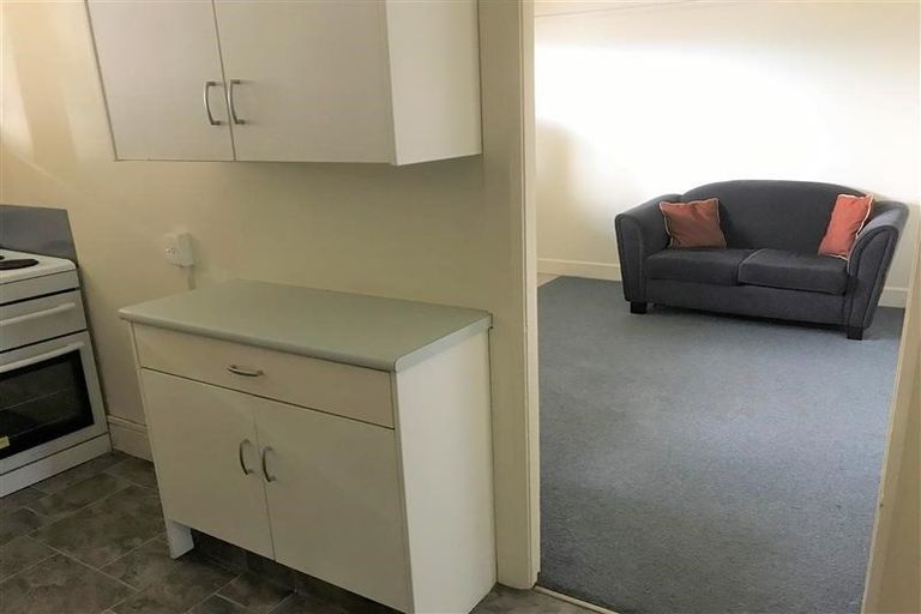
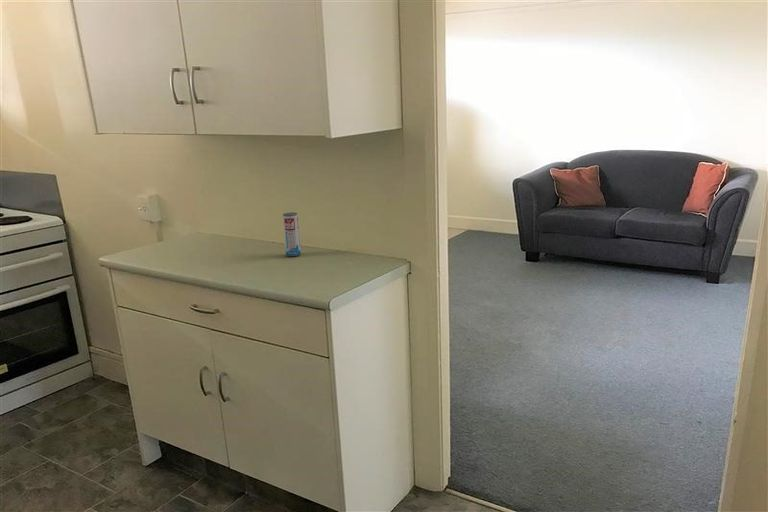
+ beverage can (291, 234)
